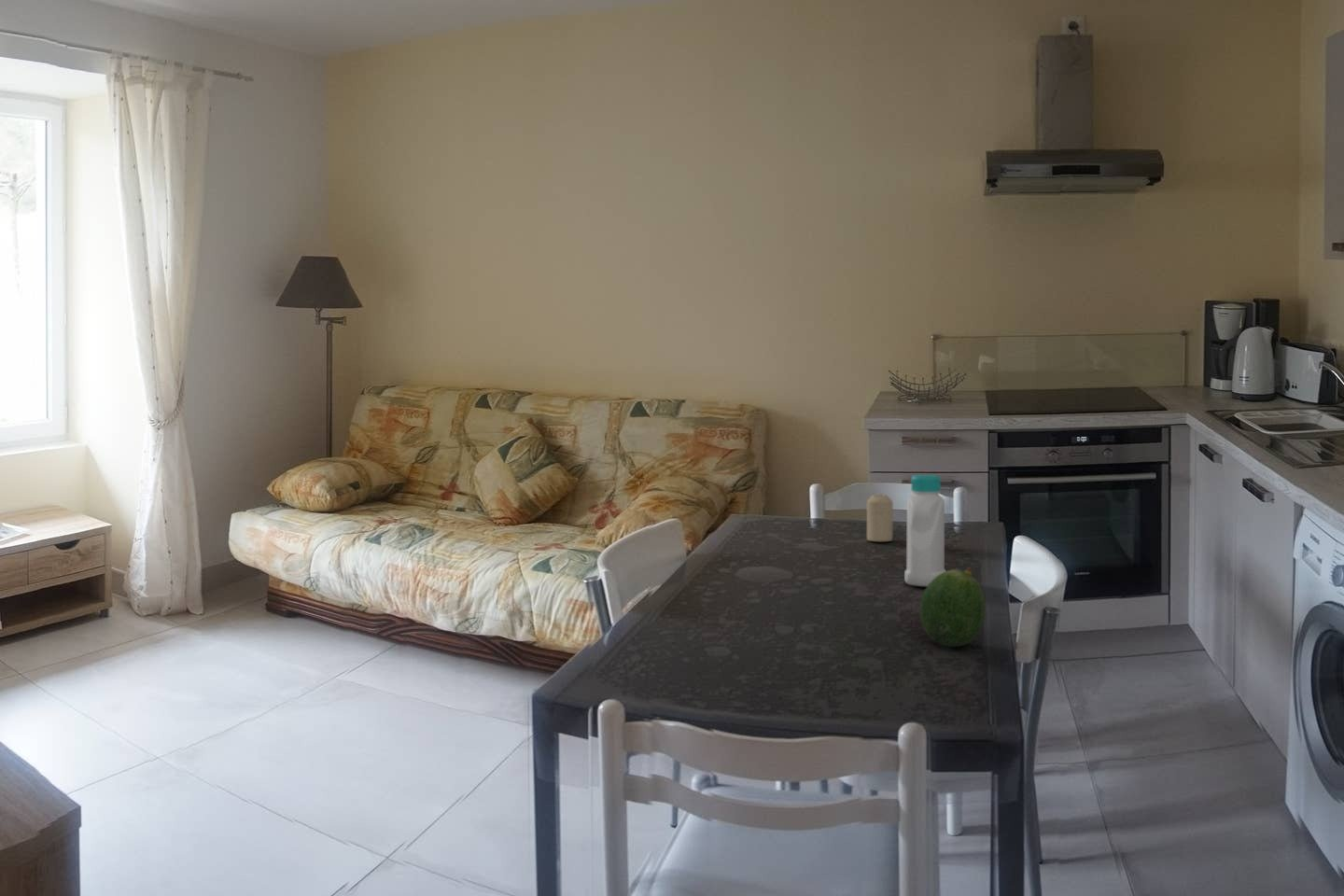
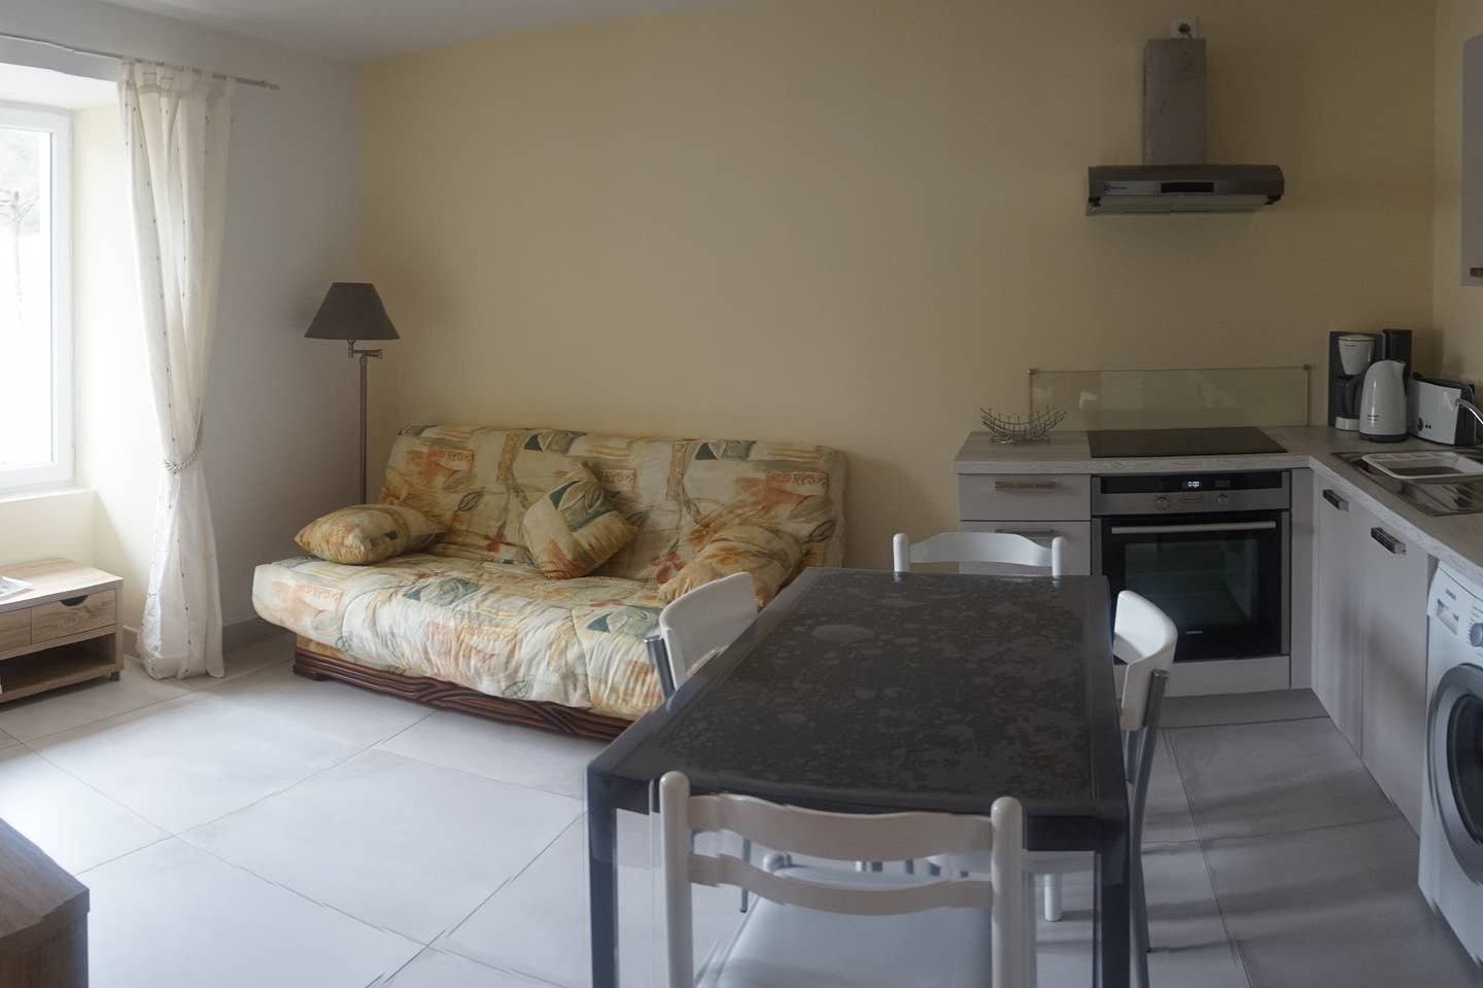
- candle (879, 517)
- bottle (925, 529)
- fruit (951, 606)
